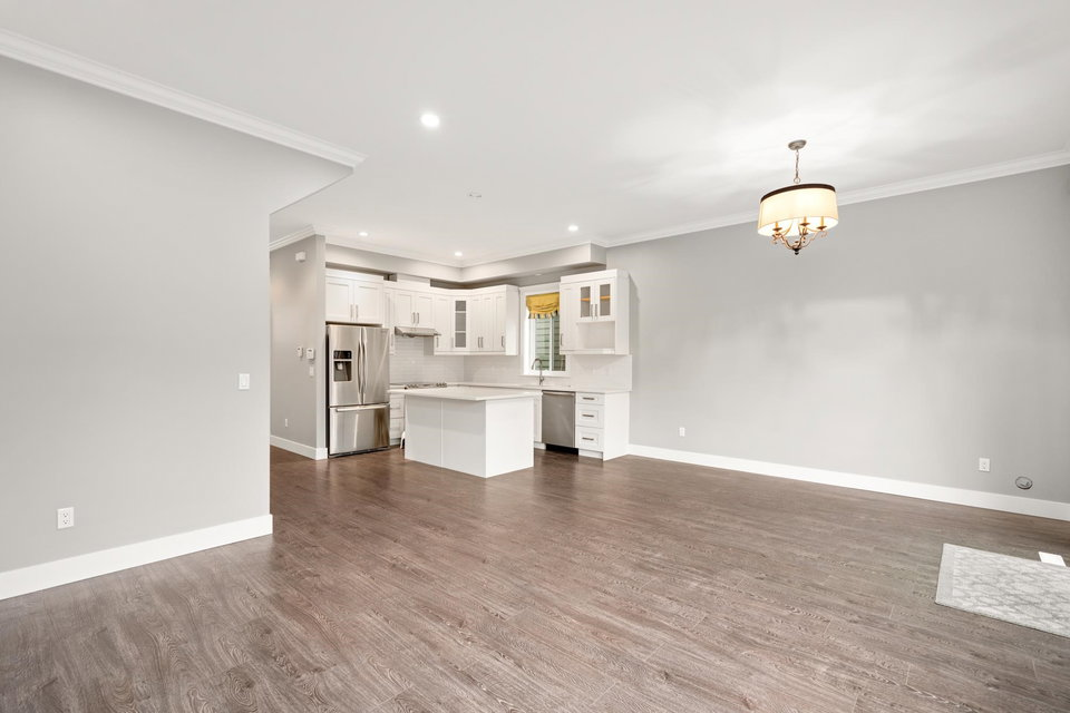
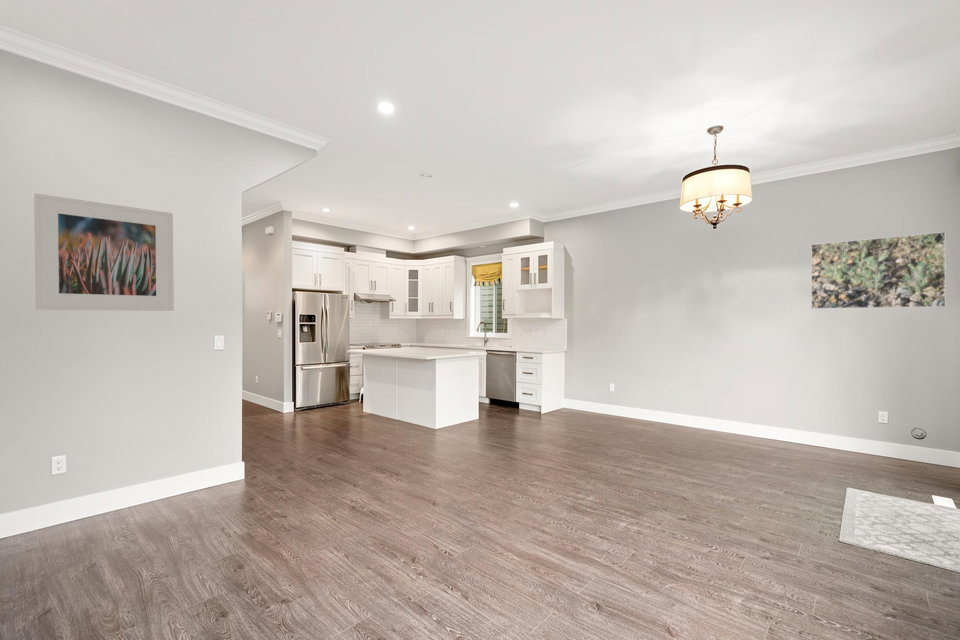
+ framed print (873, 273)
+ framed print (110, 257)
